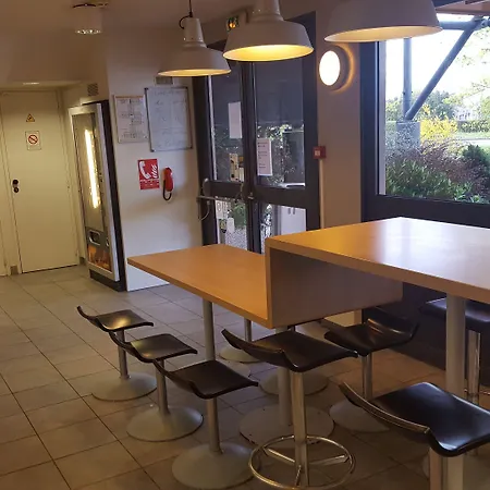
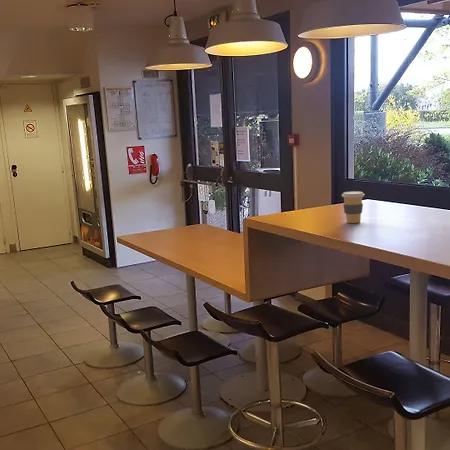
+ coffee cup (353, 207)
